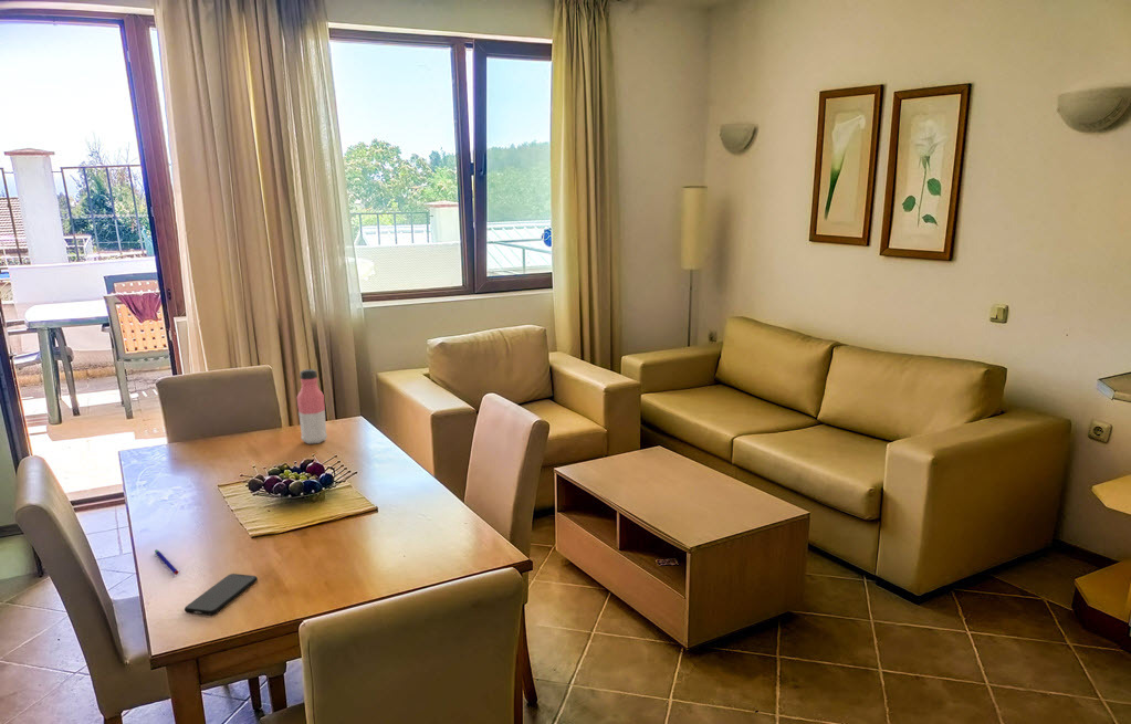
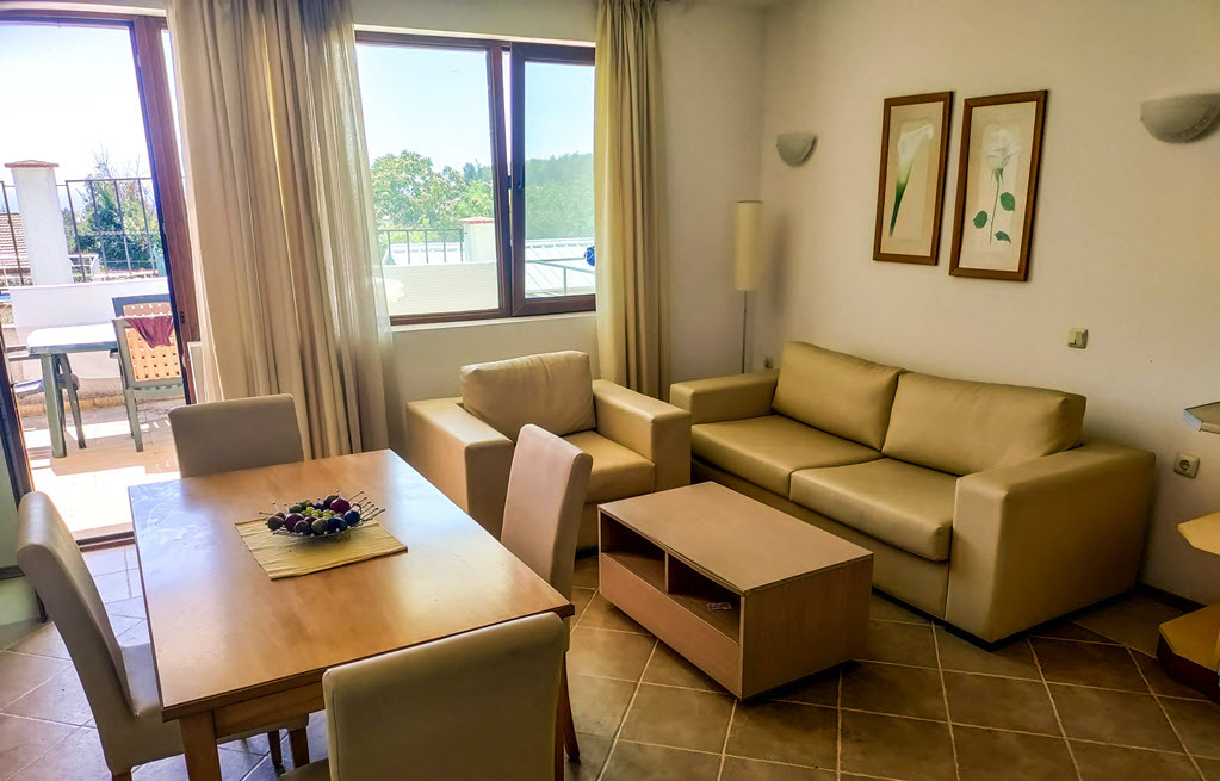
- pen (166, 560)
- water bottle (311, 406)
- smartphone (222, 592)
